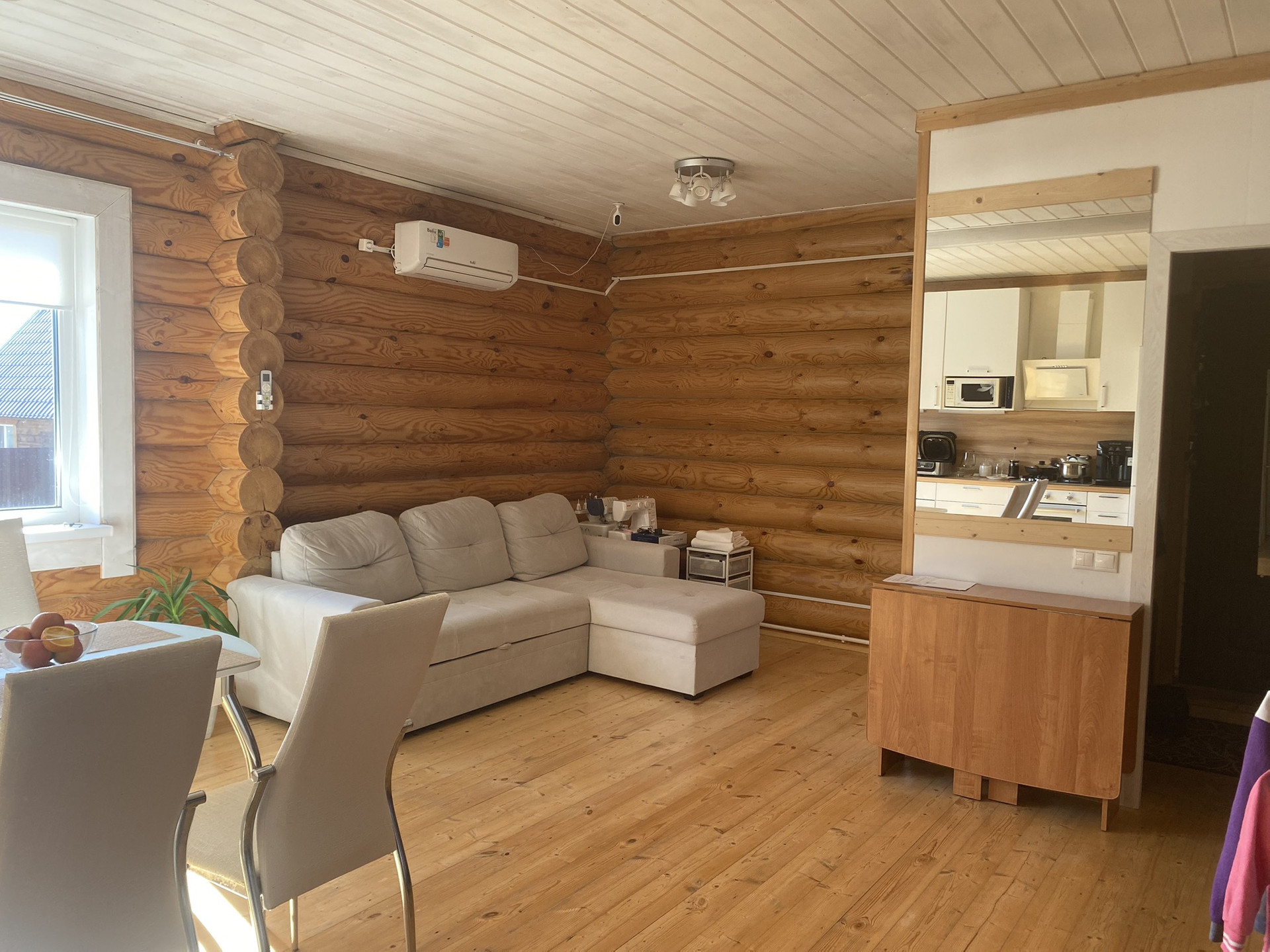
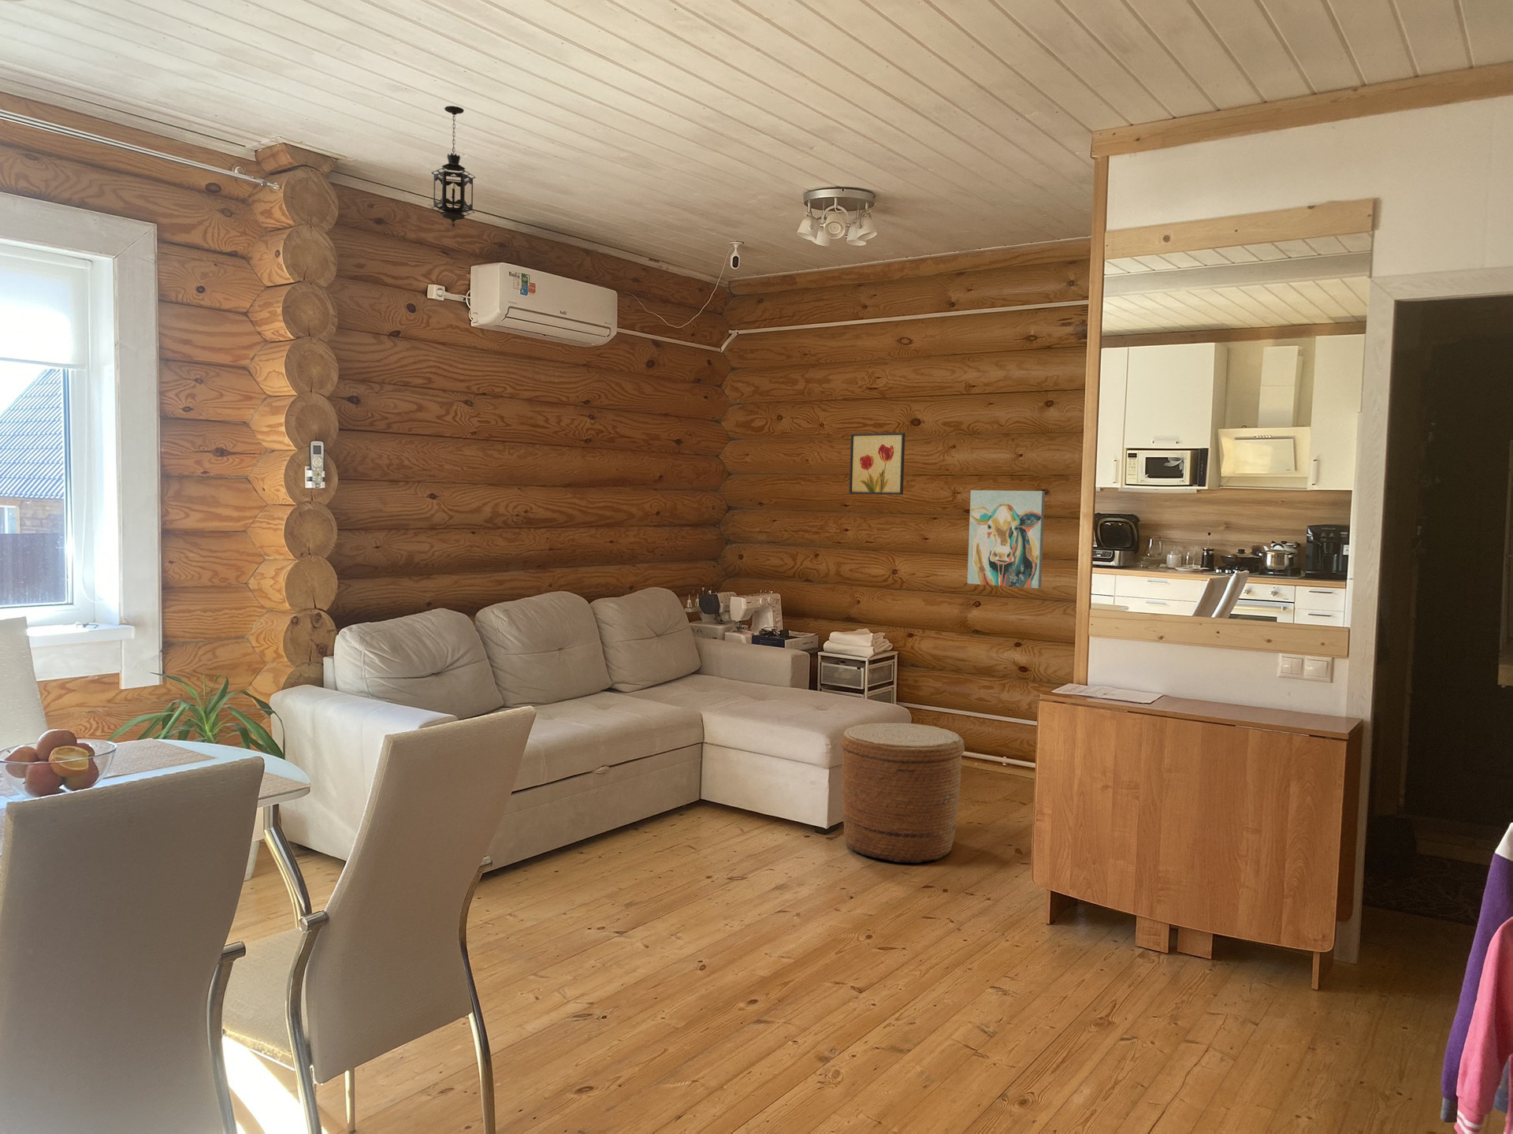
+ wall art (1004, 538)
+ basket (899, 790)
+ wall art (877, 463)
+ hanging lantern (453, 167)
